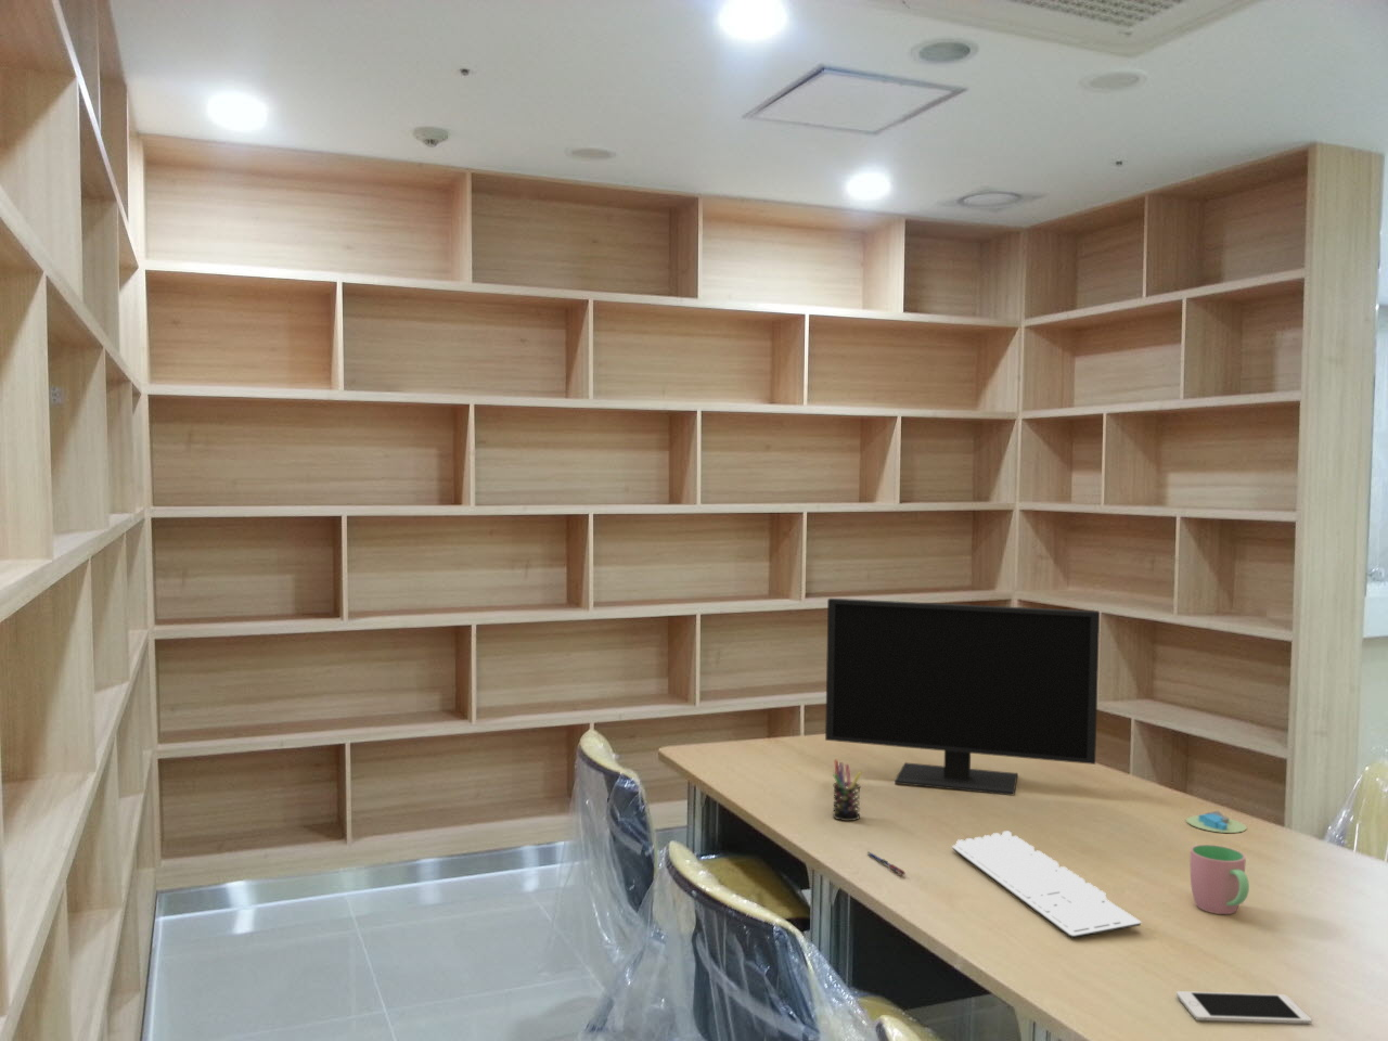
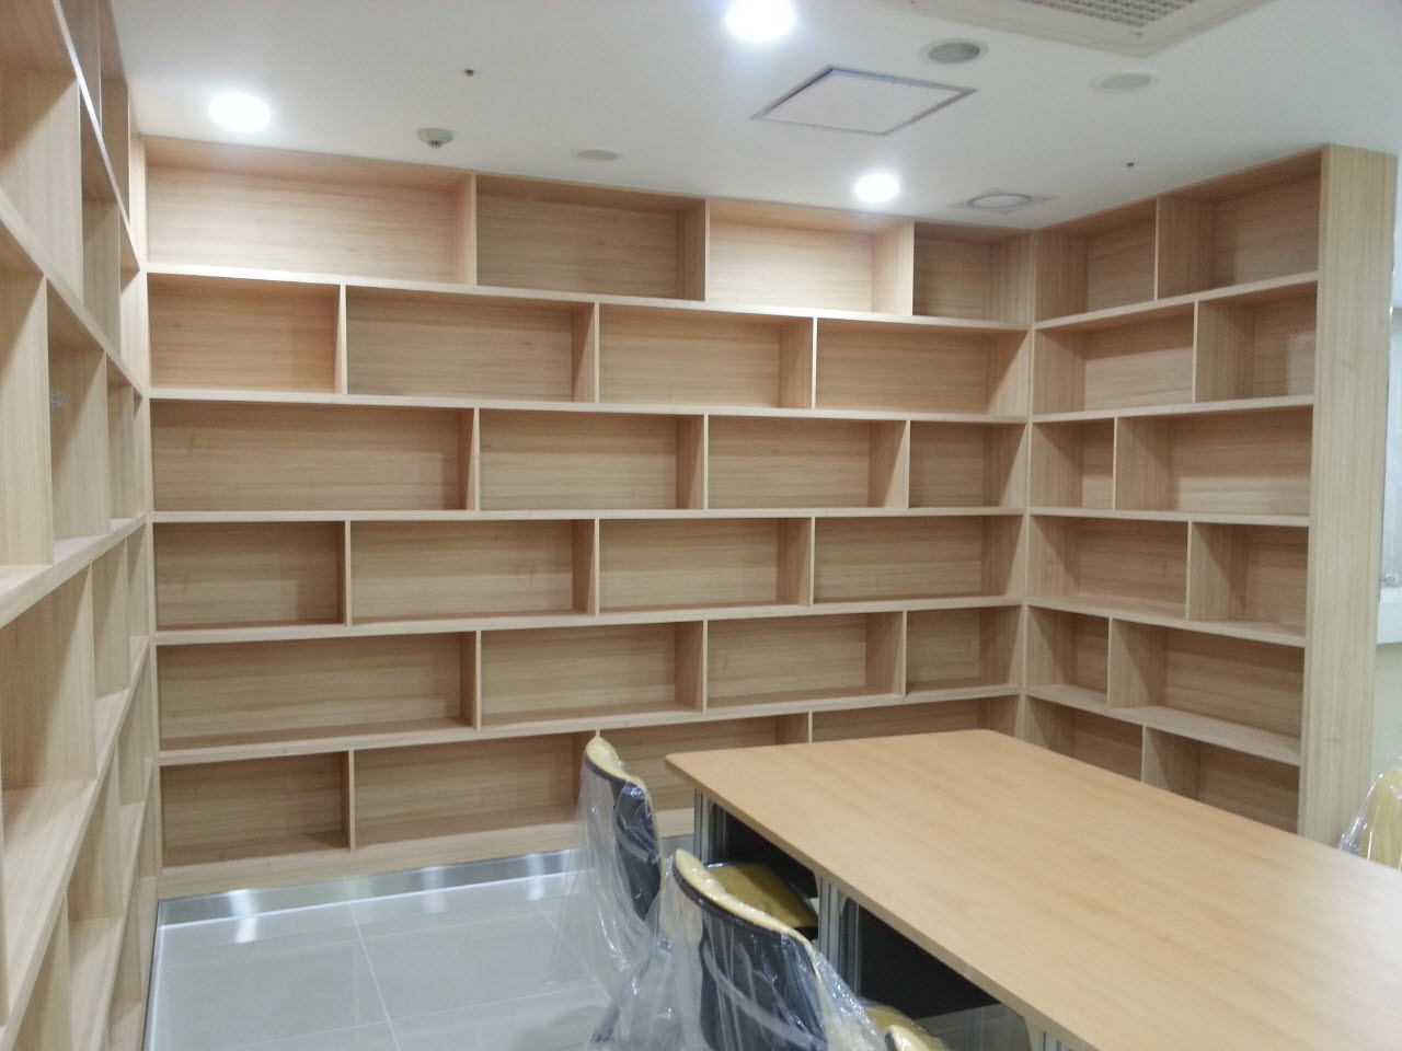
- pen holder (843, 789)
- cell phone (1242, 1006)
- architectural model (1215, 819)
- monitor (958, 691)
- pen (885, 861)
- cup (1222, 882)
- keyboard (1037, 878)
